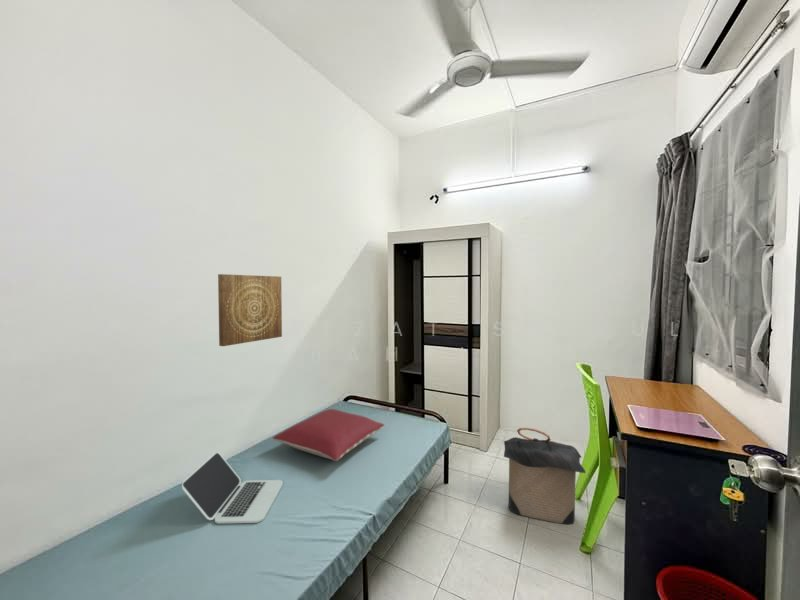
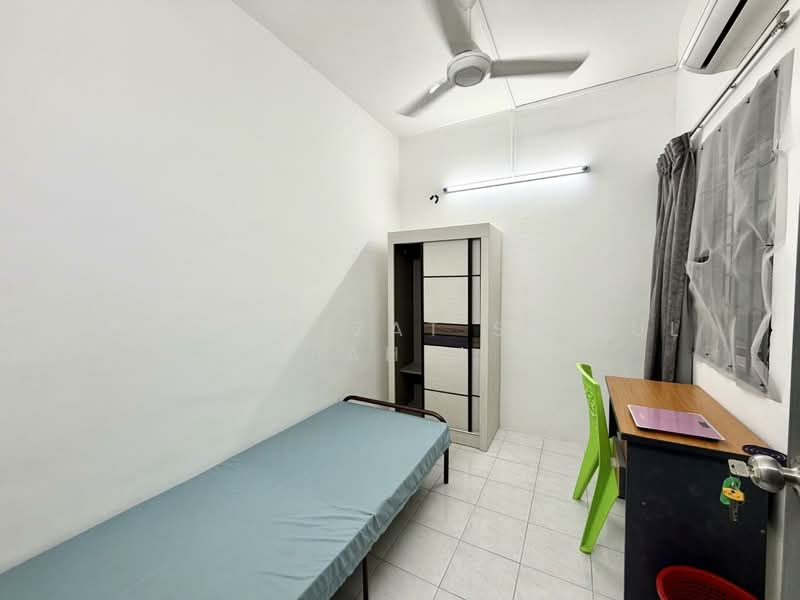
- laundry hamper (542, 467)
- wall art (252, 308)
- pillow (331, 431)
- laptop (237, 483)
